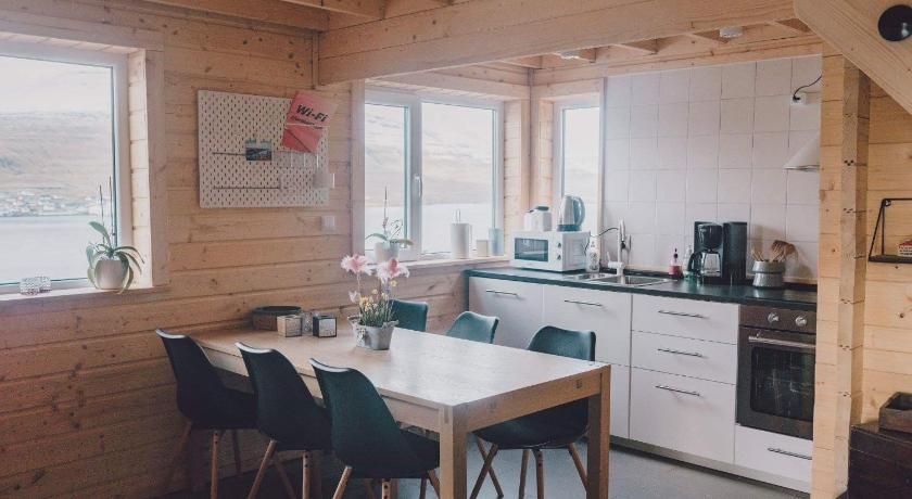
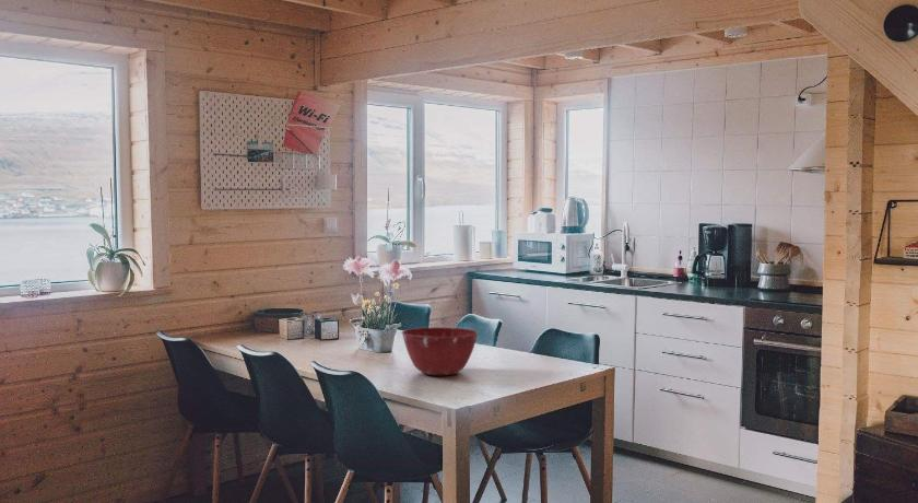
+ mixing bowl (439, 351)
